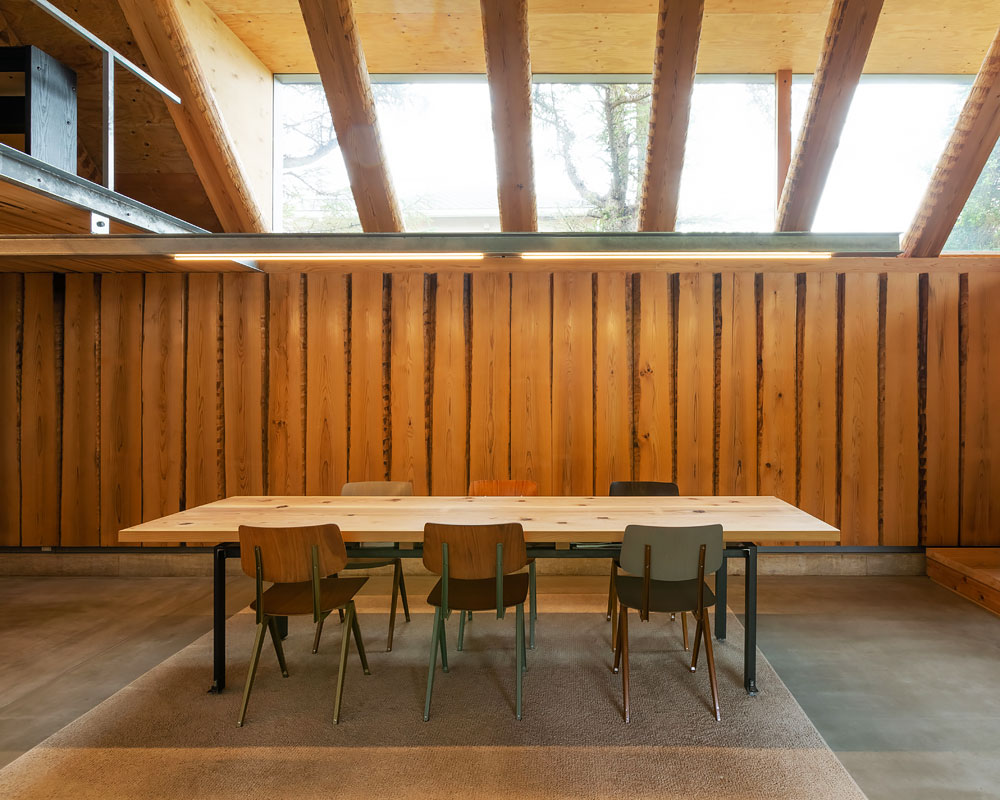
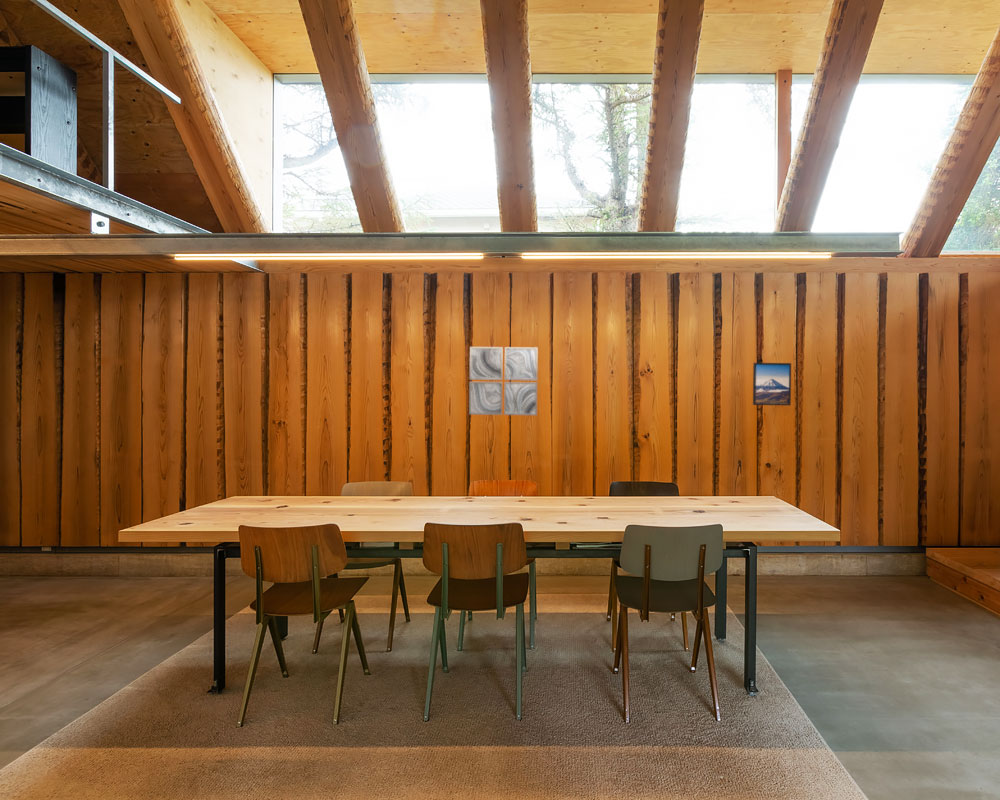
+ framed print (772, 384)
+ wall art (504, 382)
